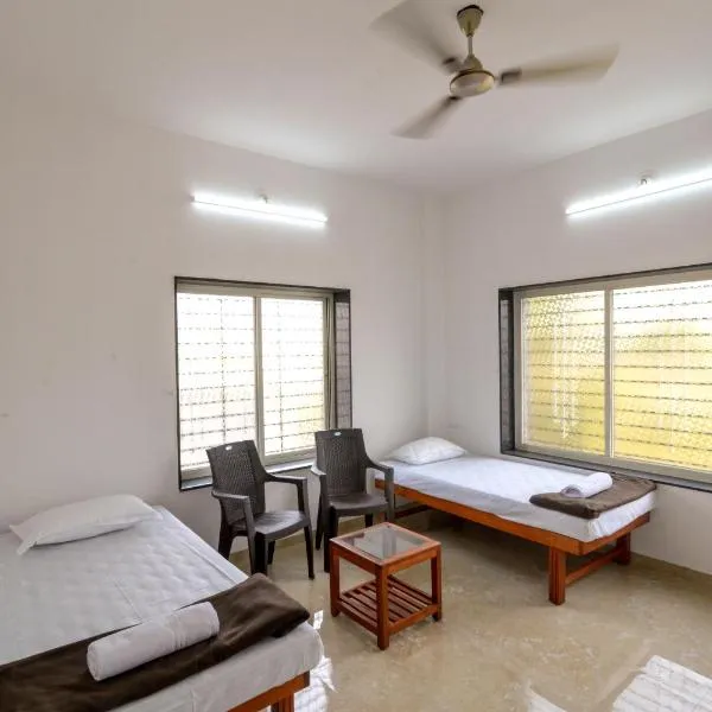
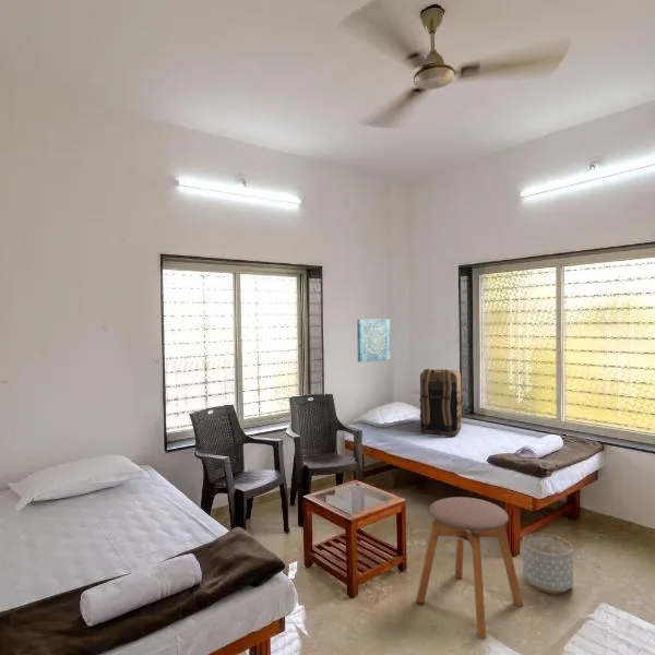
+ backpack (442, 398)
+ planter (547, 562)
+ stool (473, 555)
+ wall art (373, 340)
